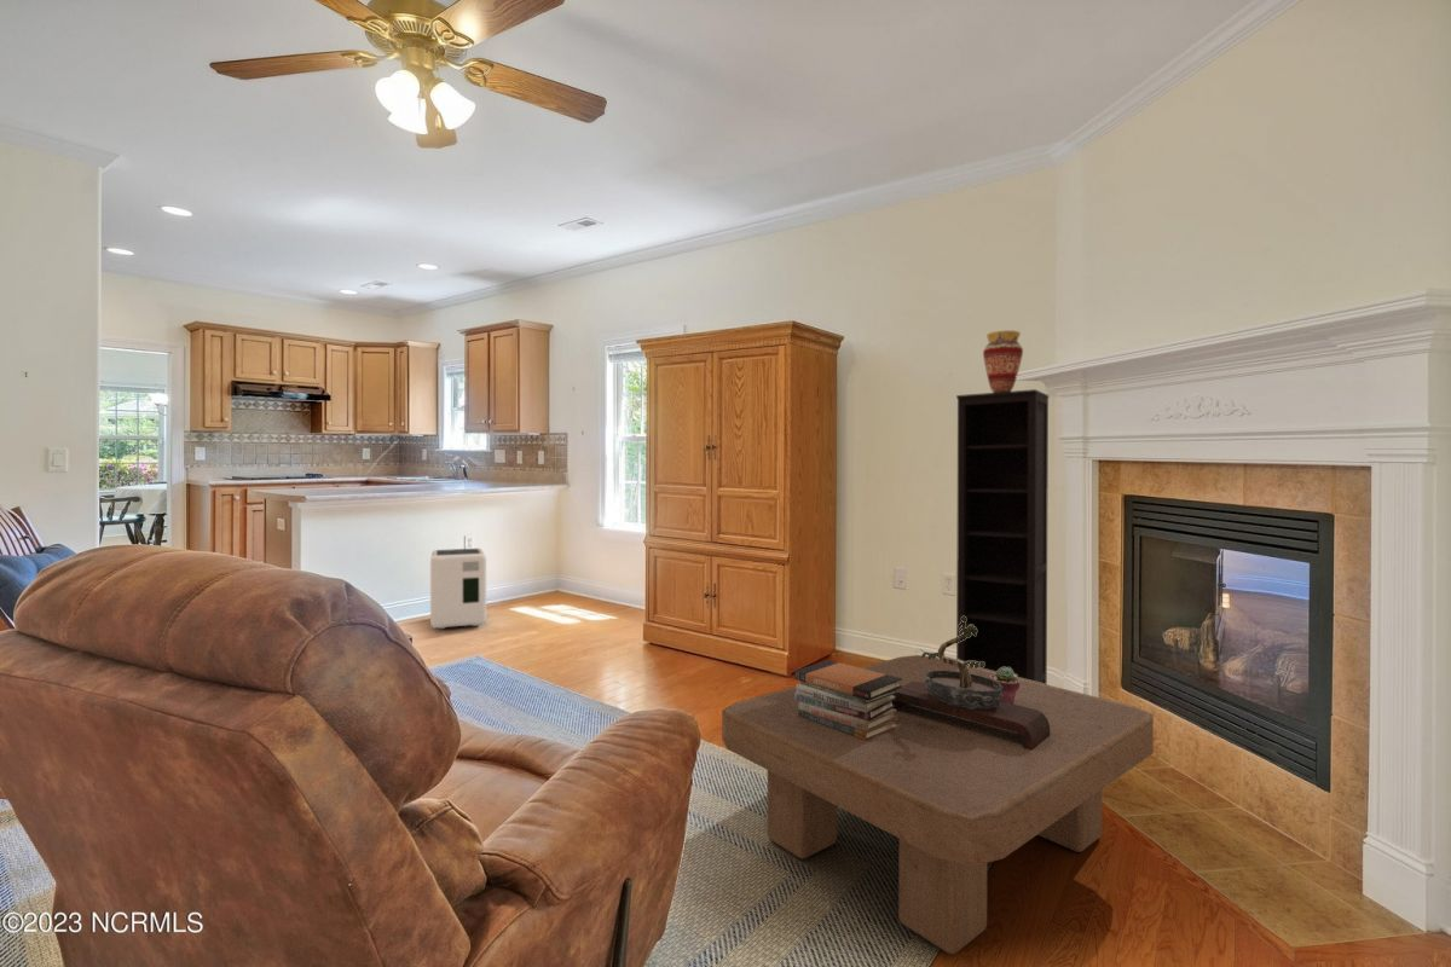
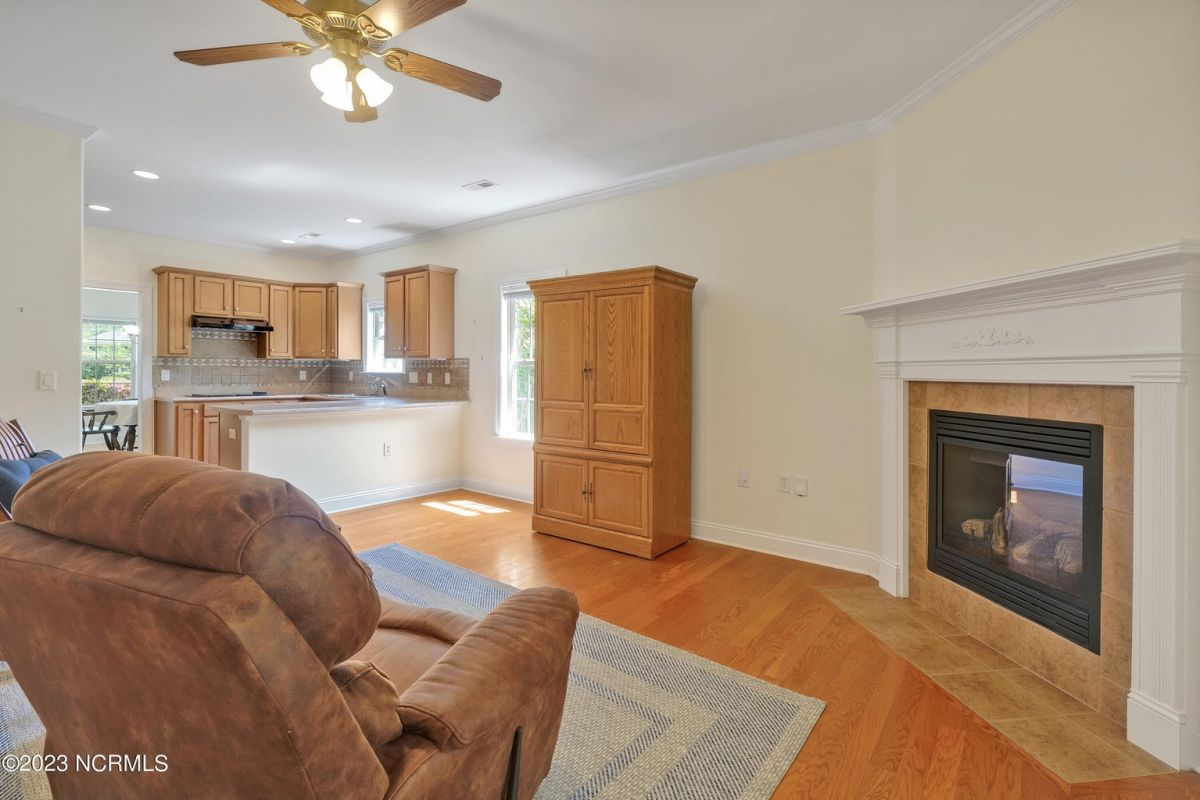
- bonsai tree (962, 668)
- coffee table (935, 774)
- vase (1002, 363)
- potted succulent (1004, 684)
- book stack (845, 696)
- air purifier (458, 586)
- bookcase (1001, 544)
